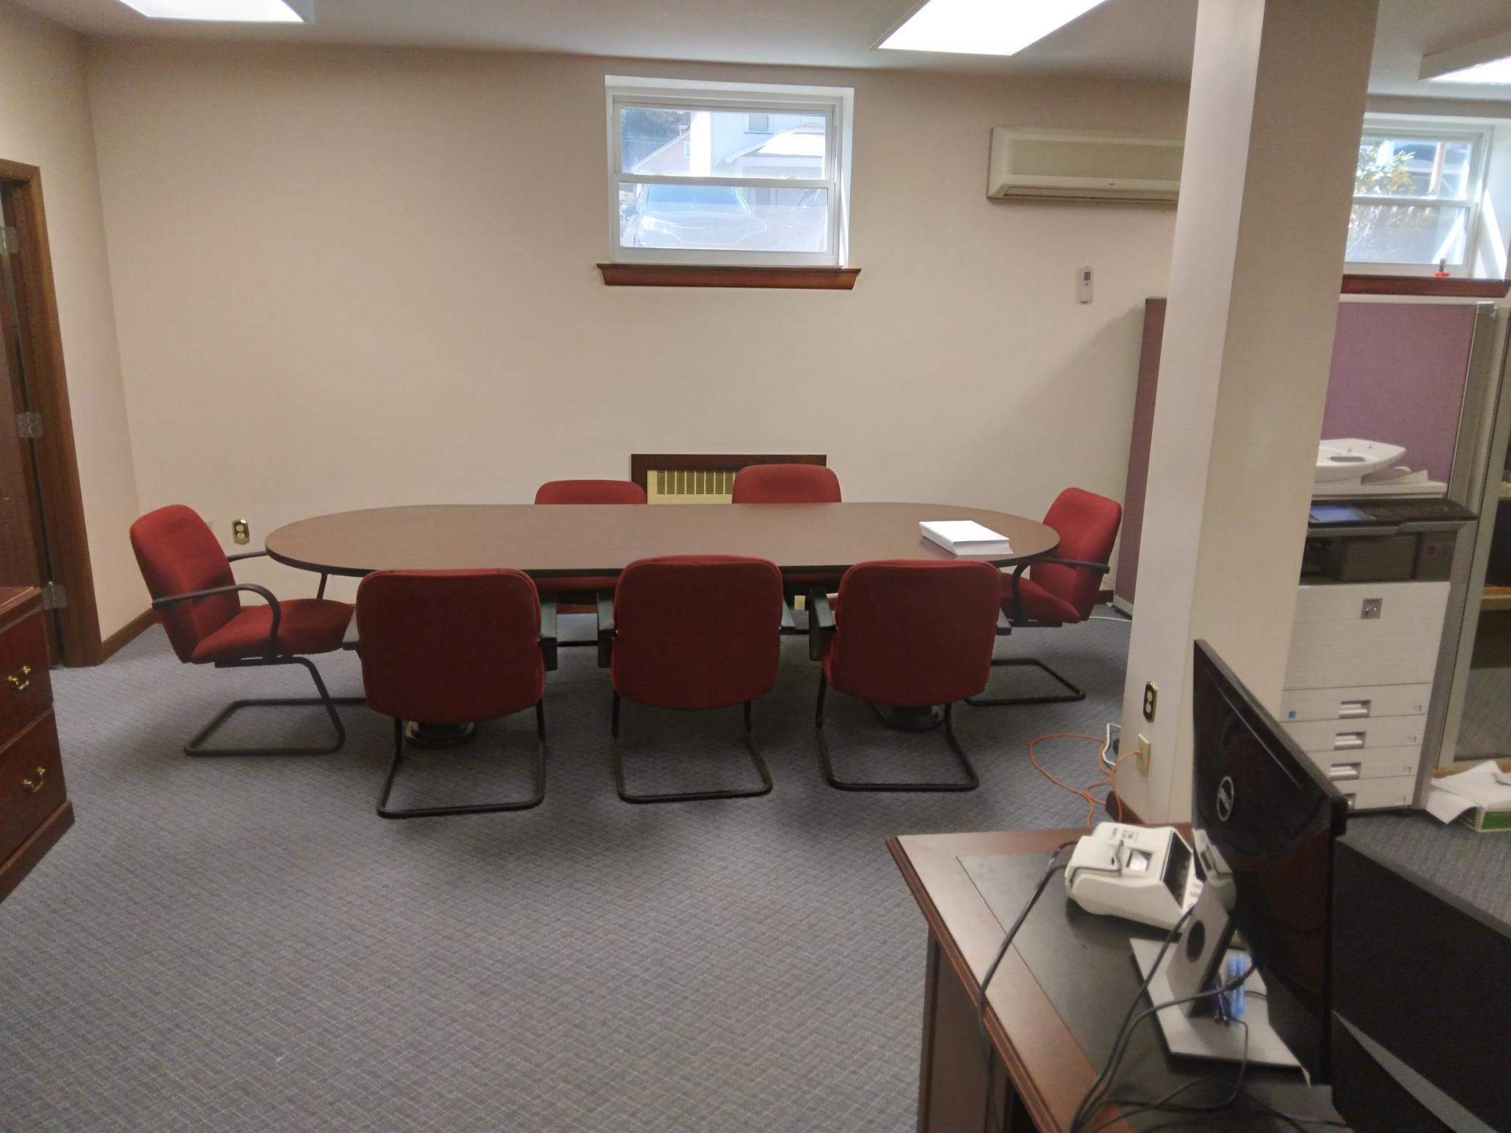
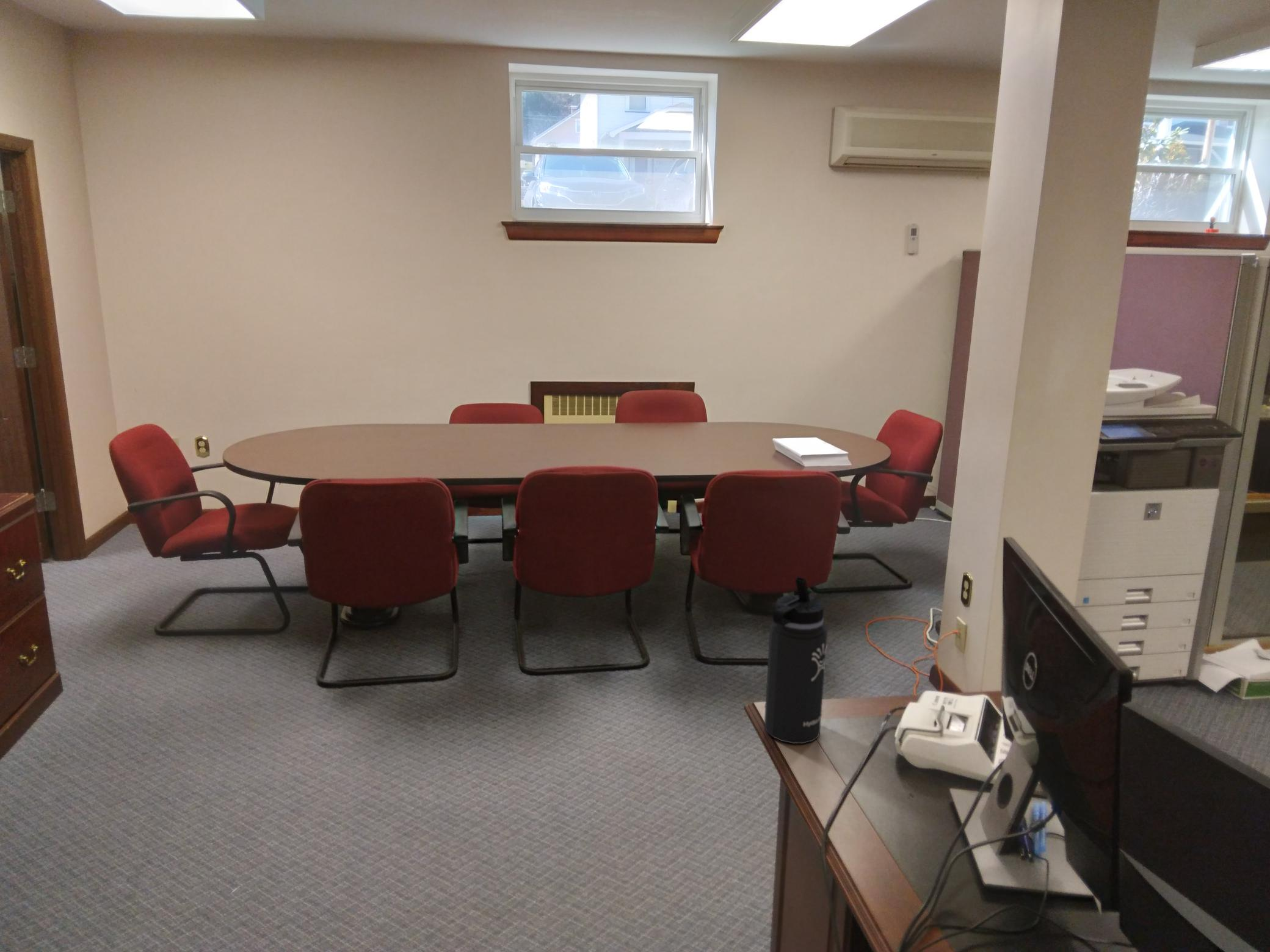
+ thermos bottle (793, 657)
